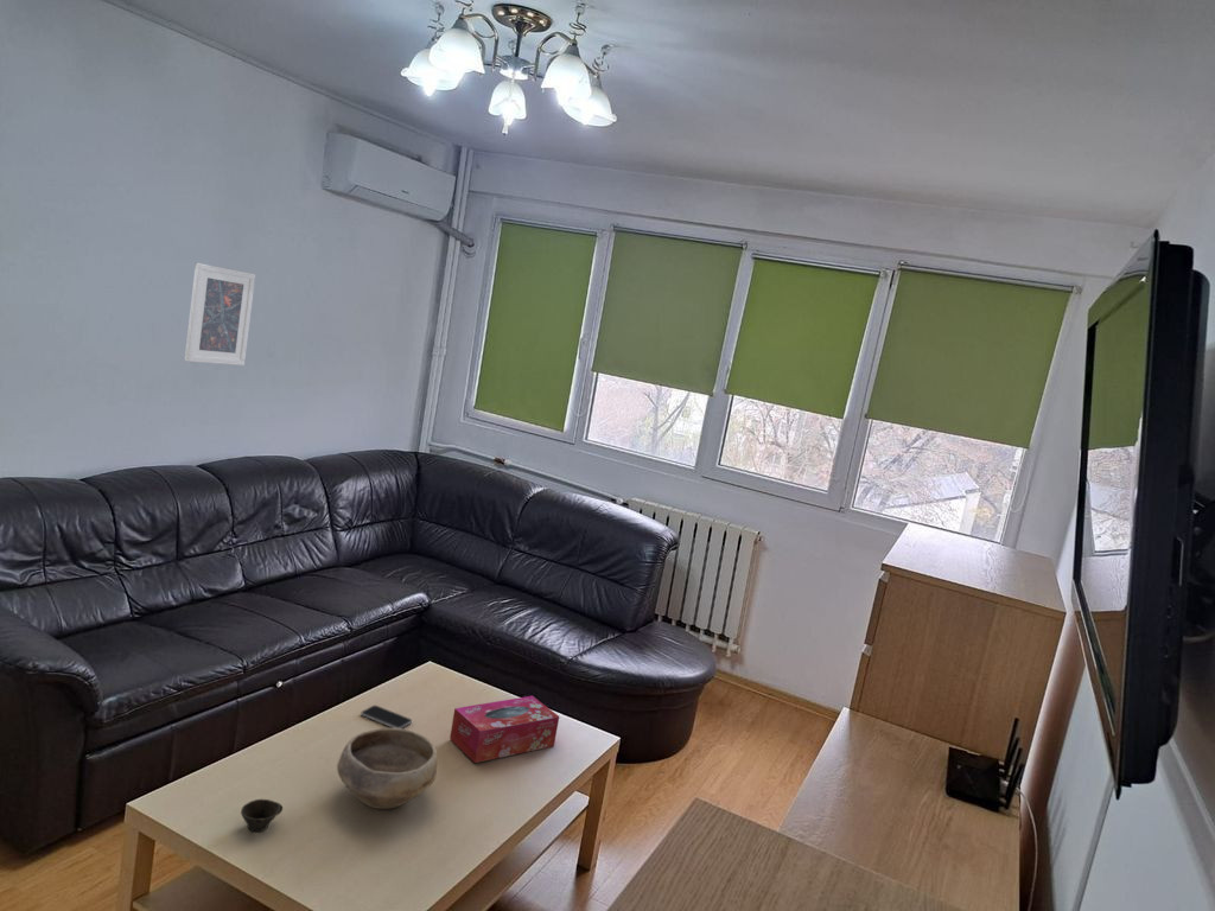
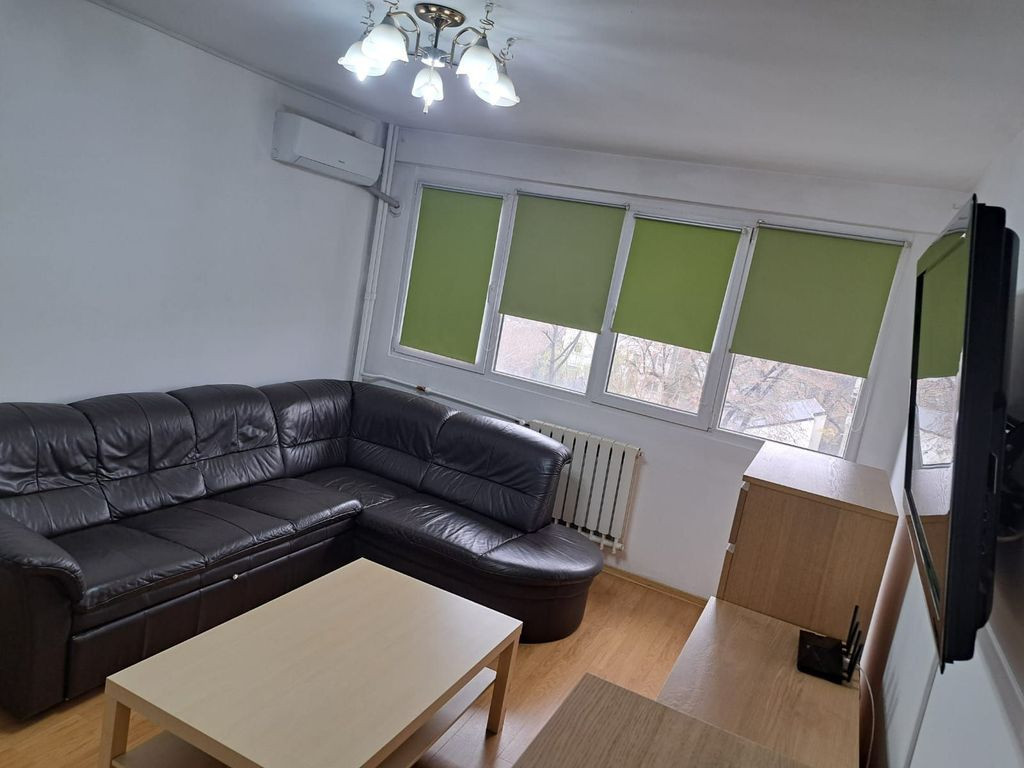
- cup (261, 817)
- tissue box (504, 727)
- bowl (386, 773)
- smartphone (386, 716)
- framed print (221, 316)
